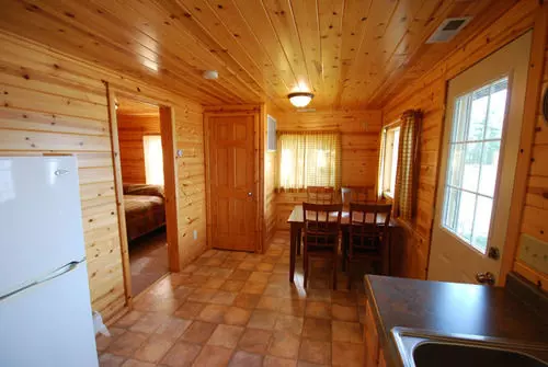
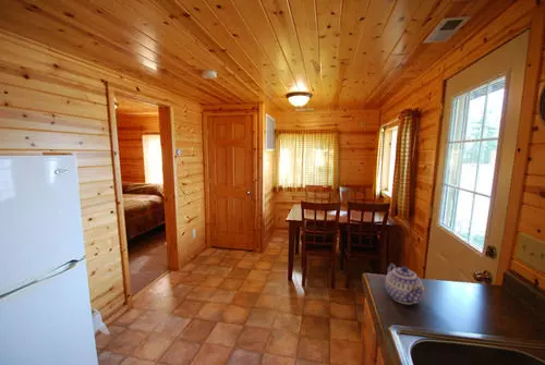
+ teapot (403, 282)
